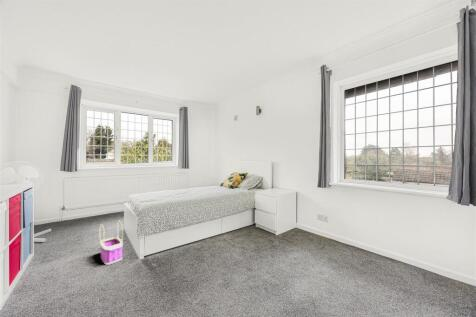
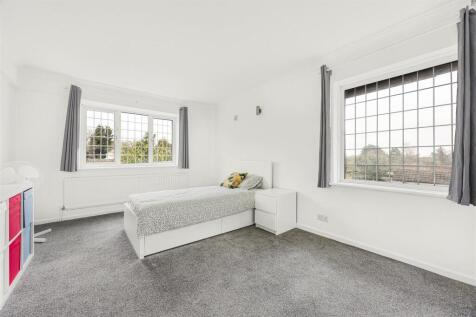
- basket (111, 240)
